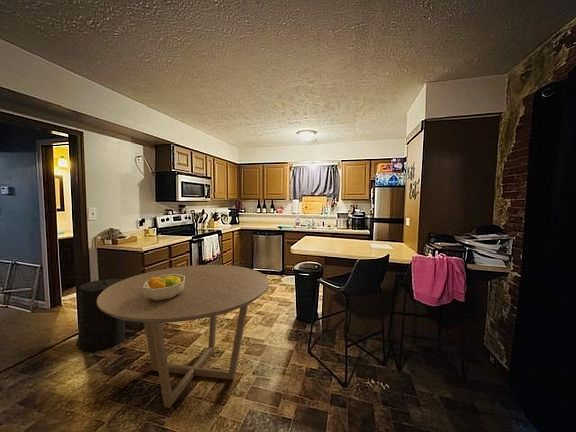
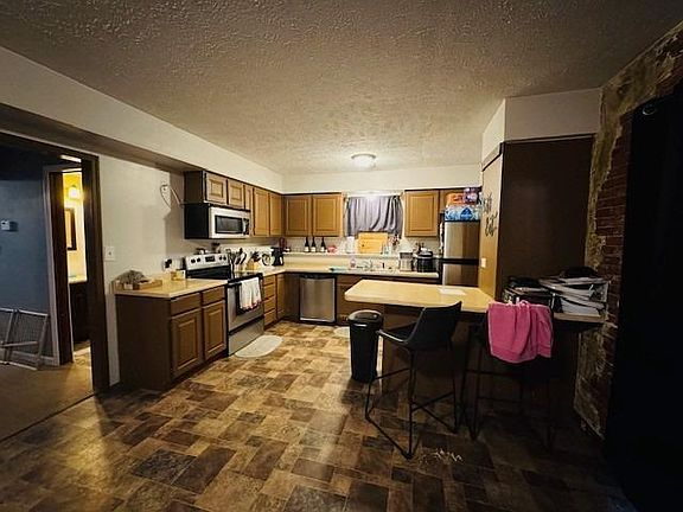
- trash can (102, 311)
- dining table (192, 319)
- fruit bowl (165, 284)
